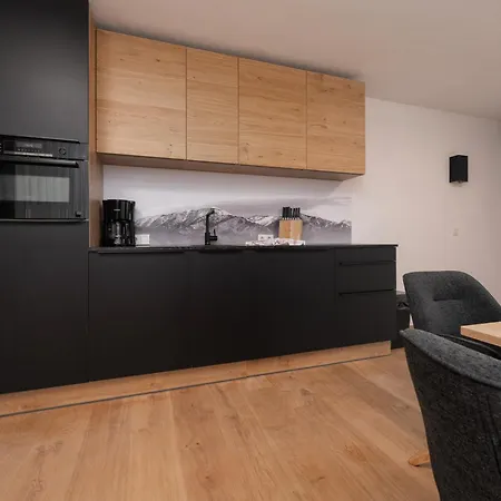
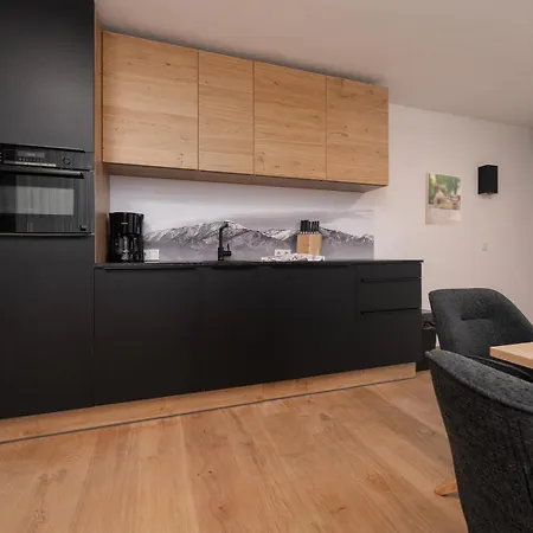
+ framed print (443, 199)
